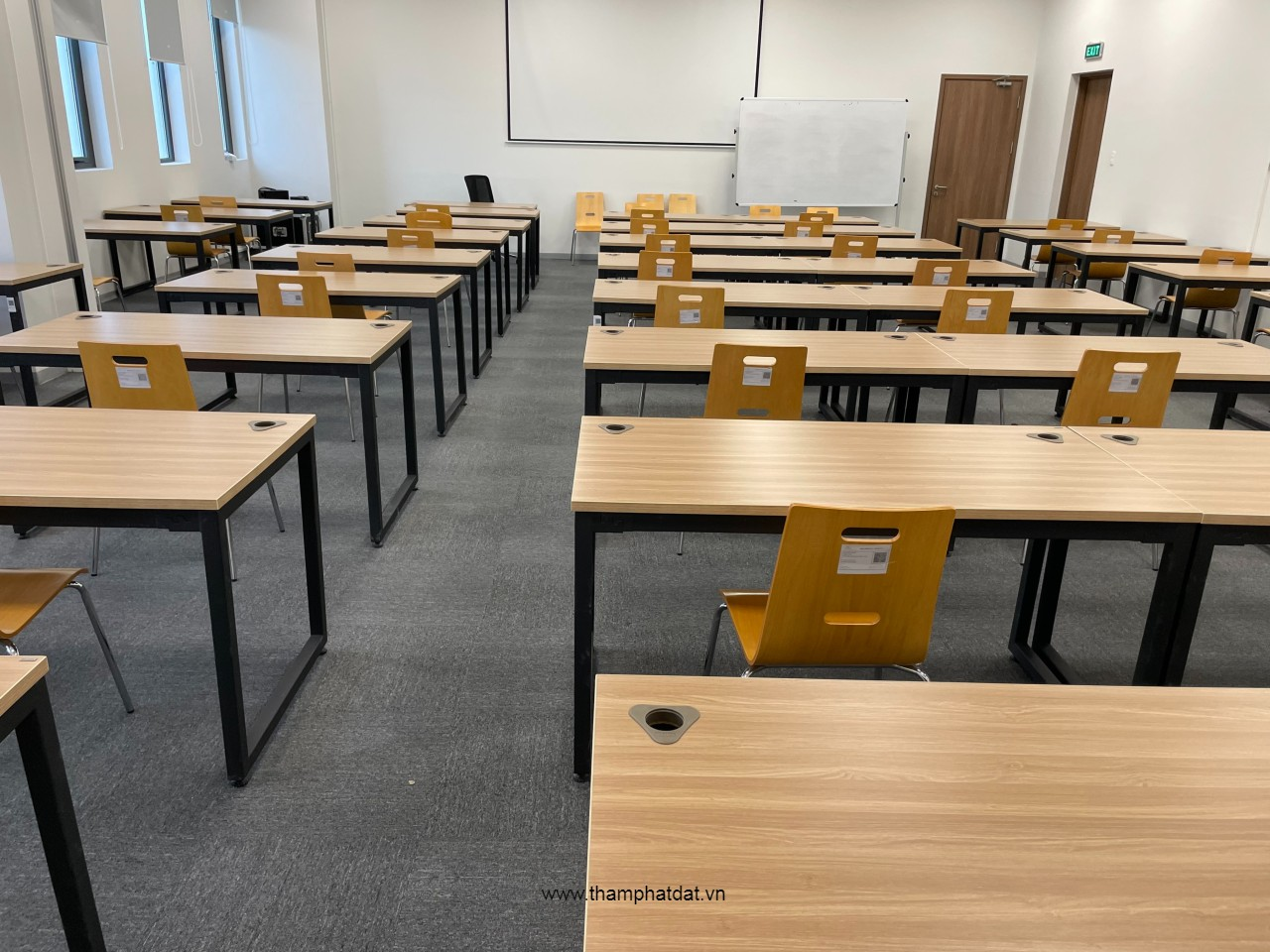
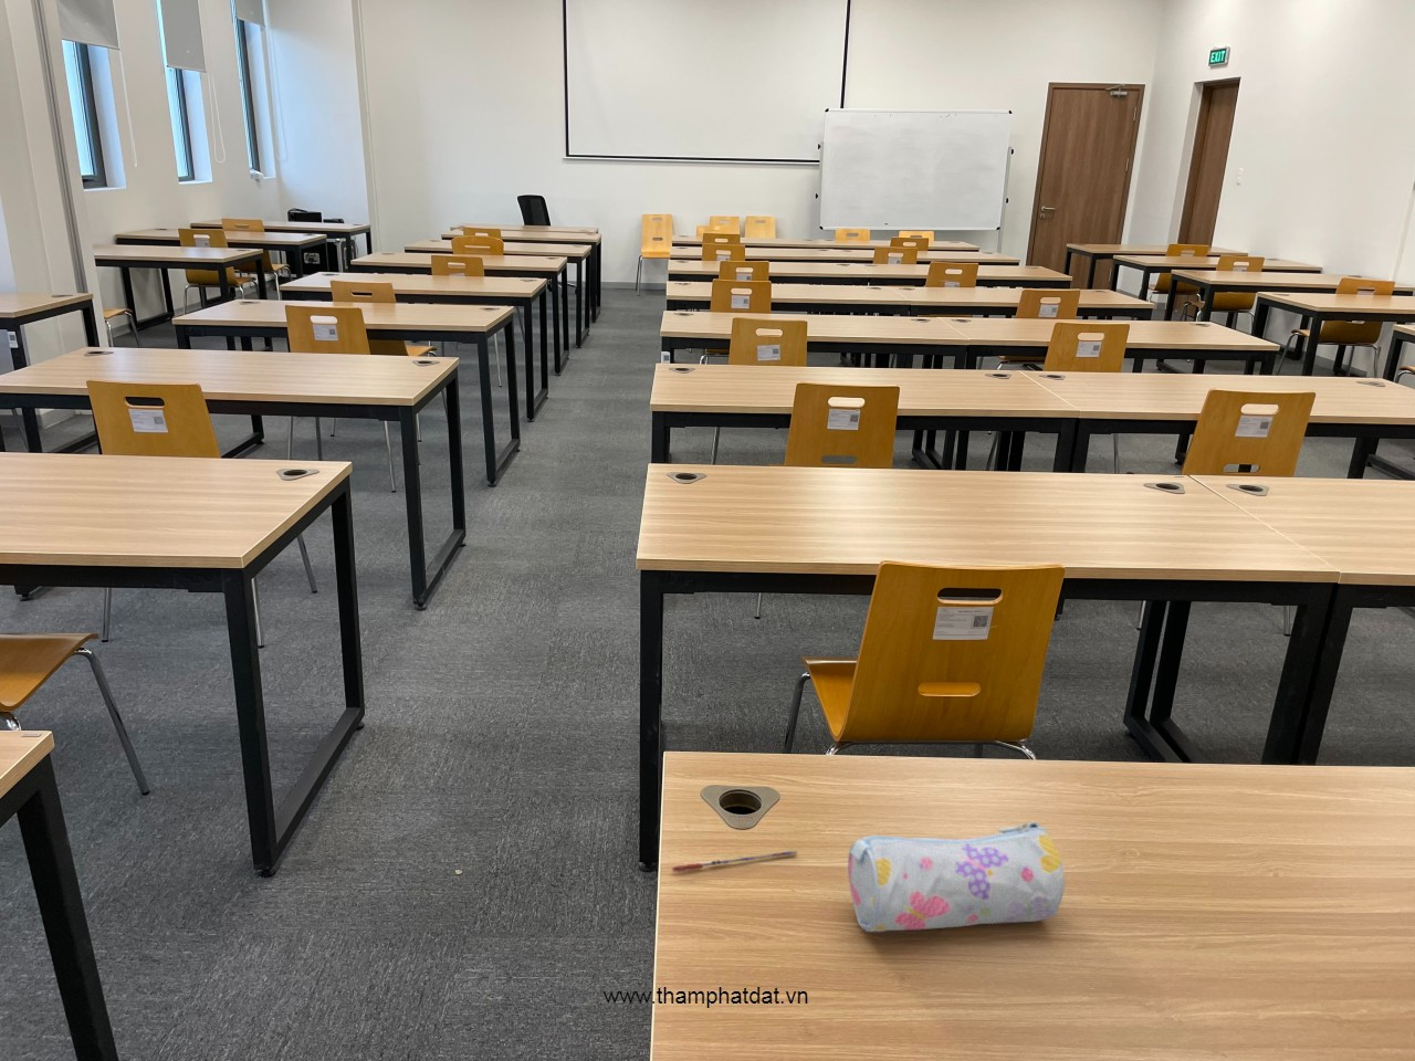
+ pencil case (954, 876)
+ pen (735, 860)
